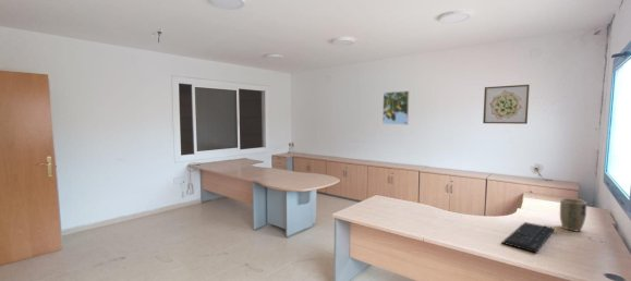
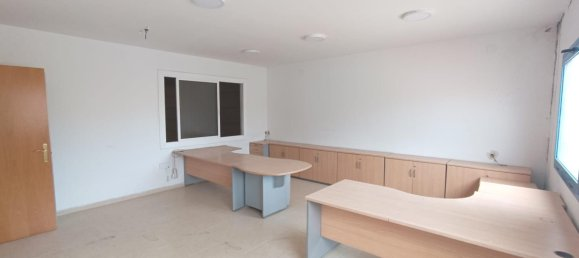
- wall art (505, 105)
- plant pot (572, 215)
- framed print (395, 108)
- keyboard (529, 234)
